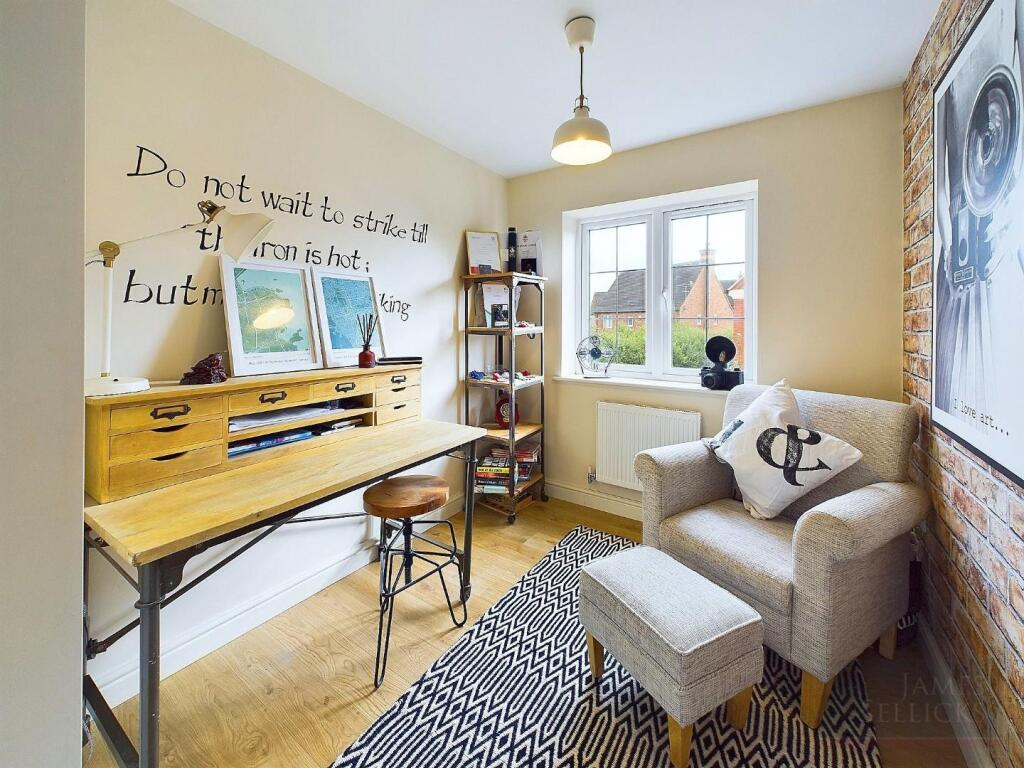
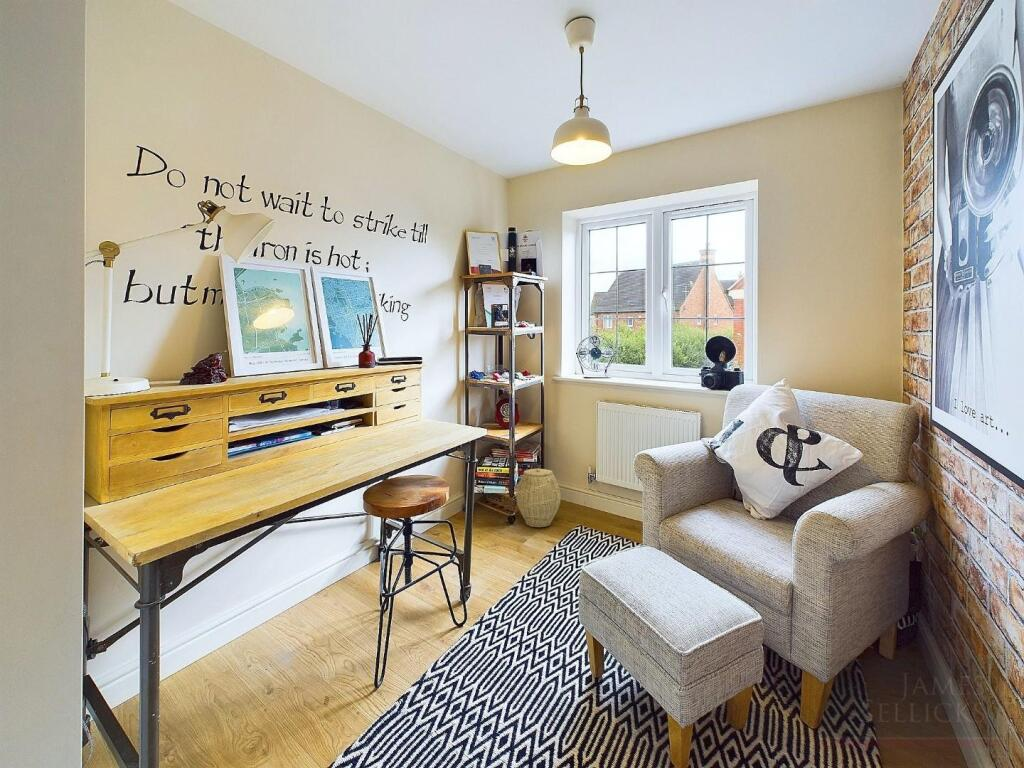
+ woven basket (538, 495)
